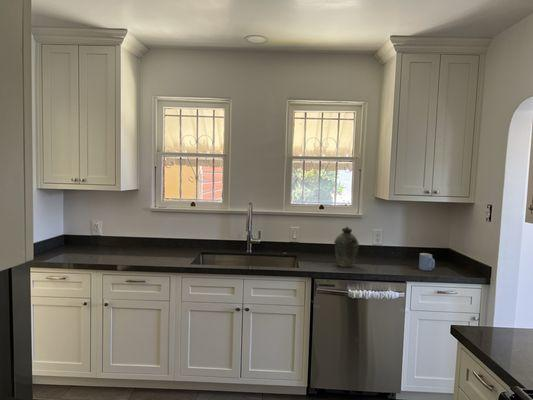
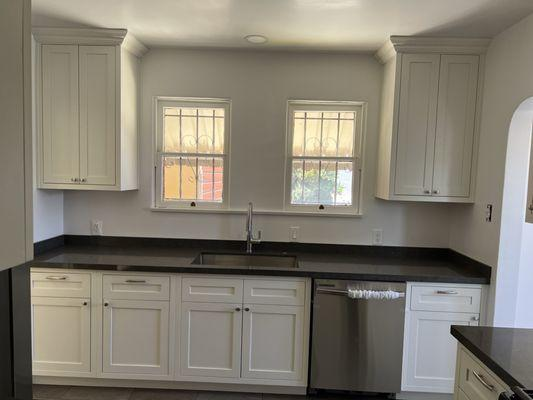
- kettle (346, 246)
- mug (426, 262)
